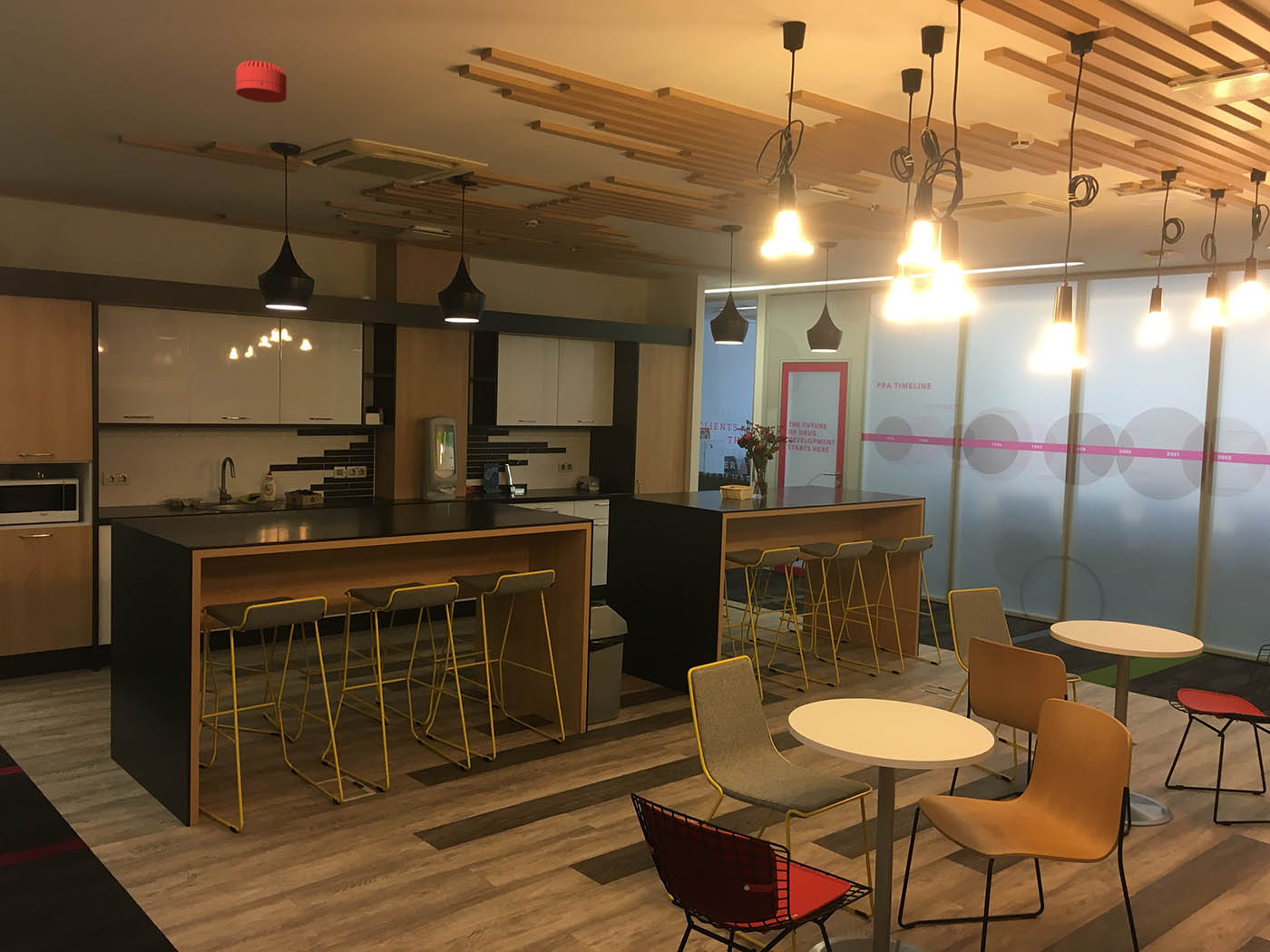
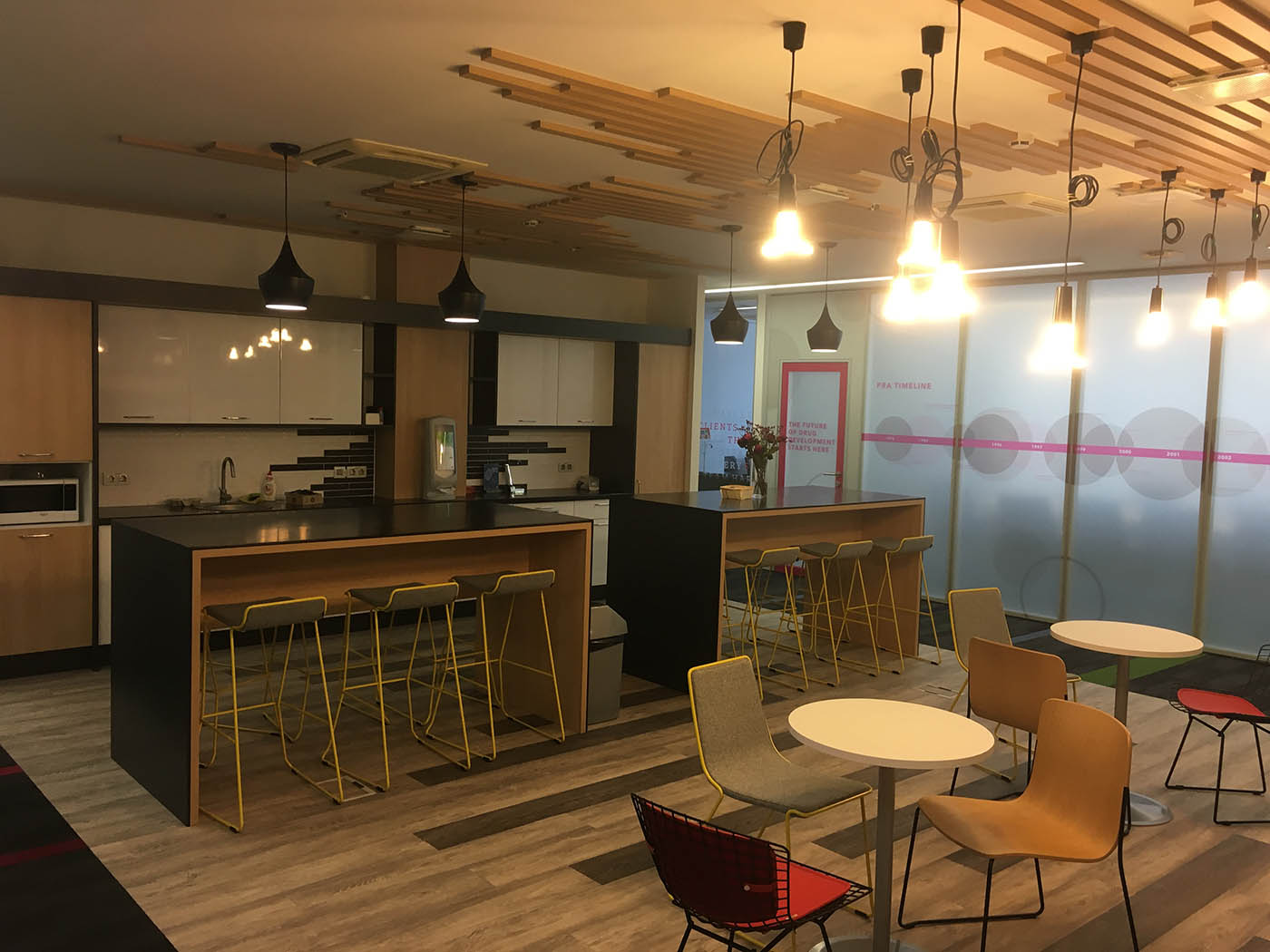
- smoke detector (261, 81)
